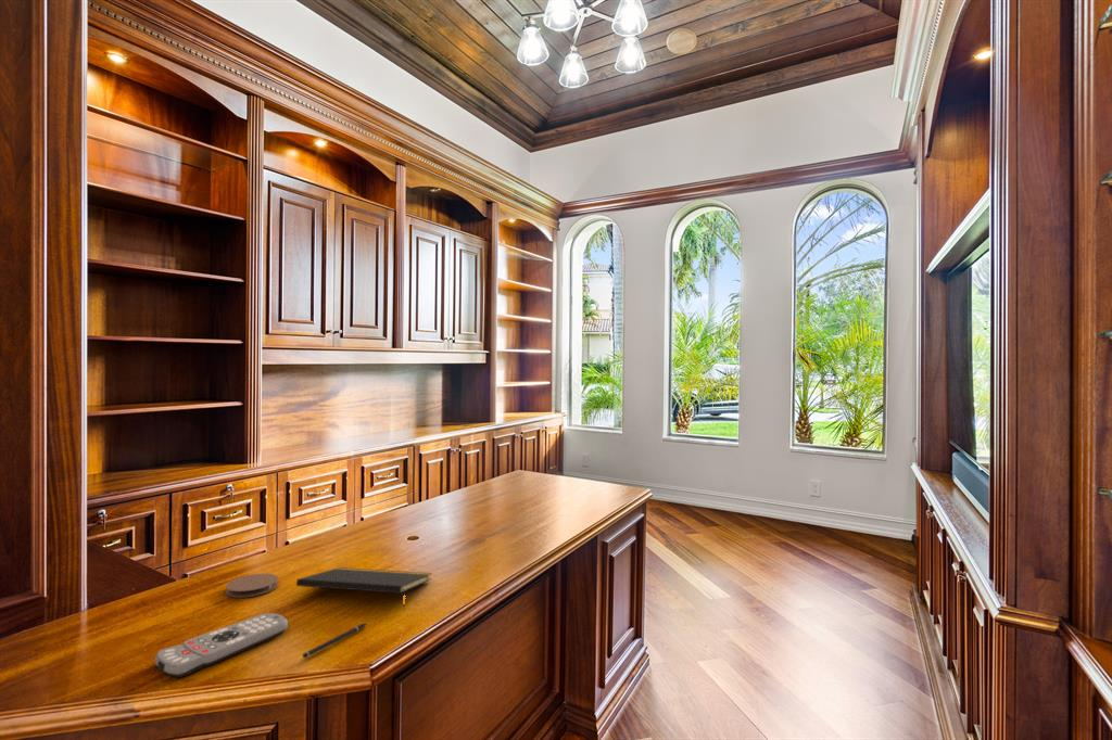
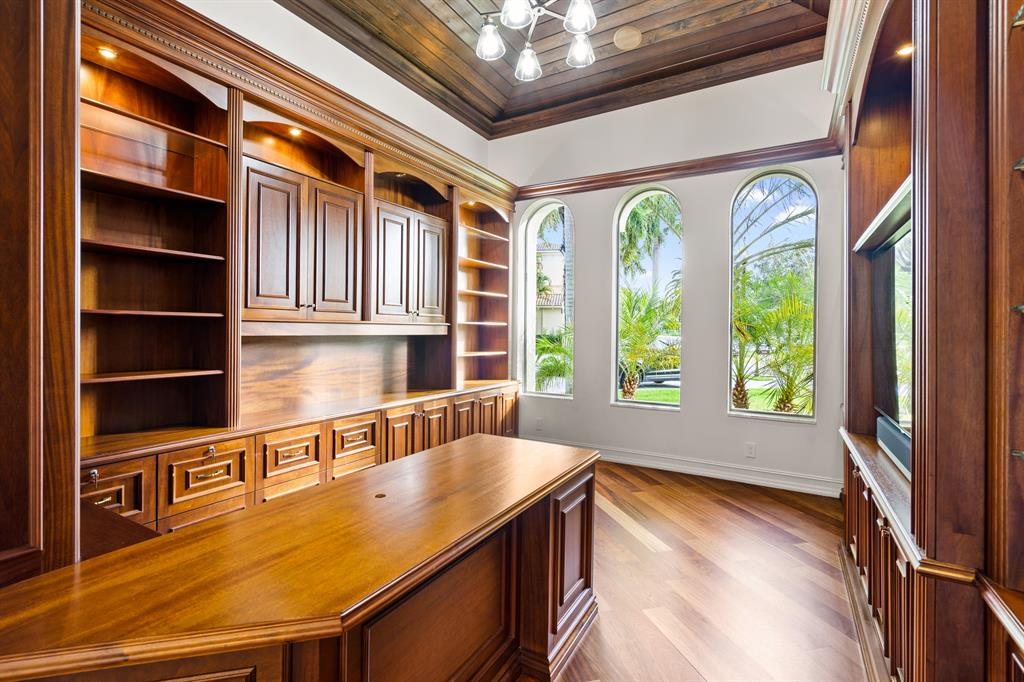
- remote control (227, 641)
- pen (337, 638)
- coaster (252, 585)
- notepad (367, 578)
